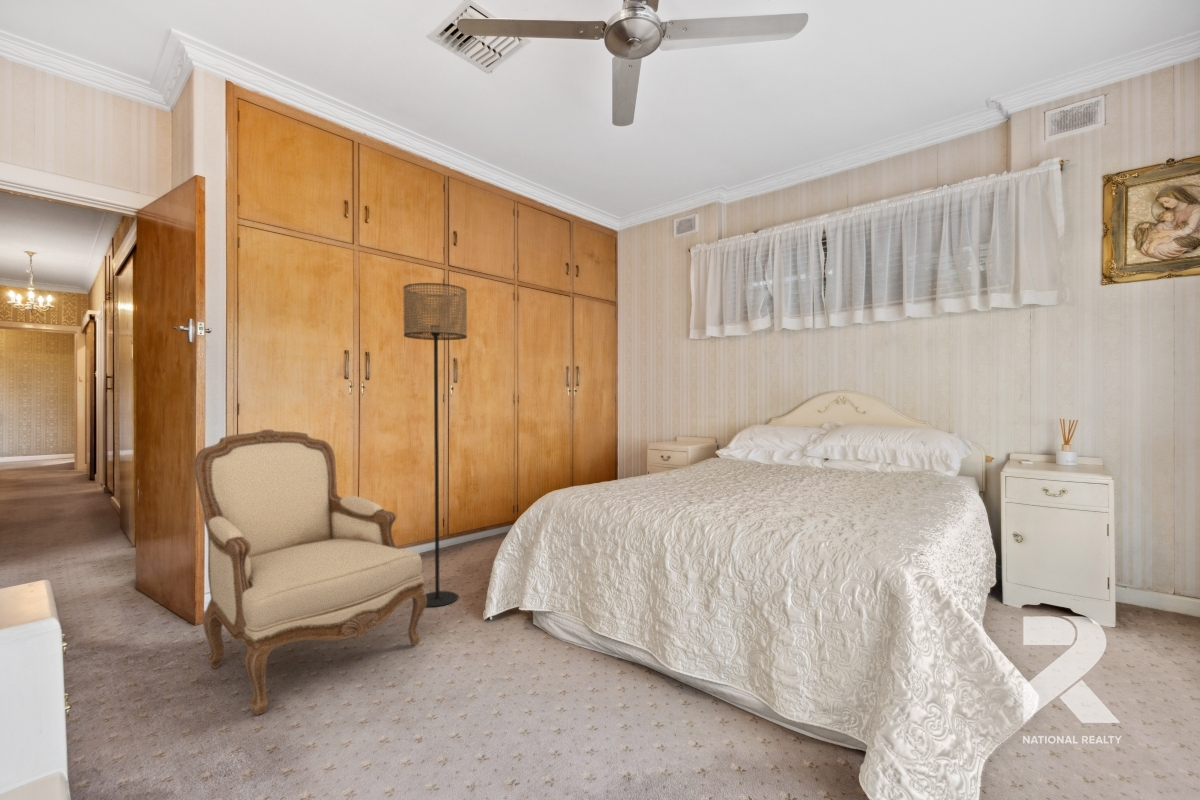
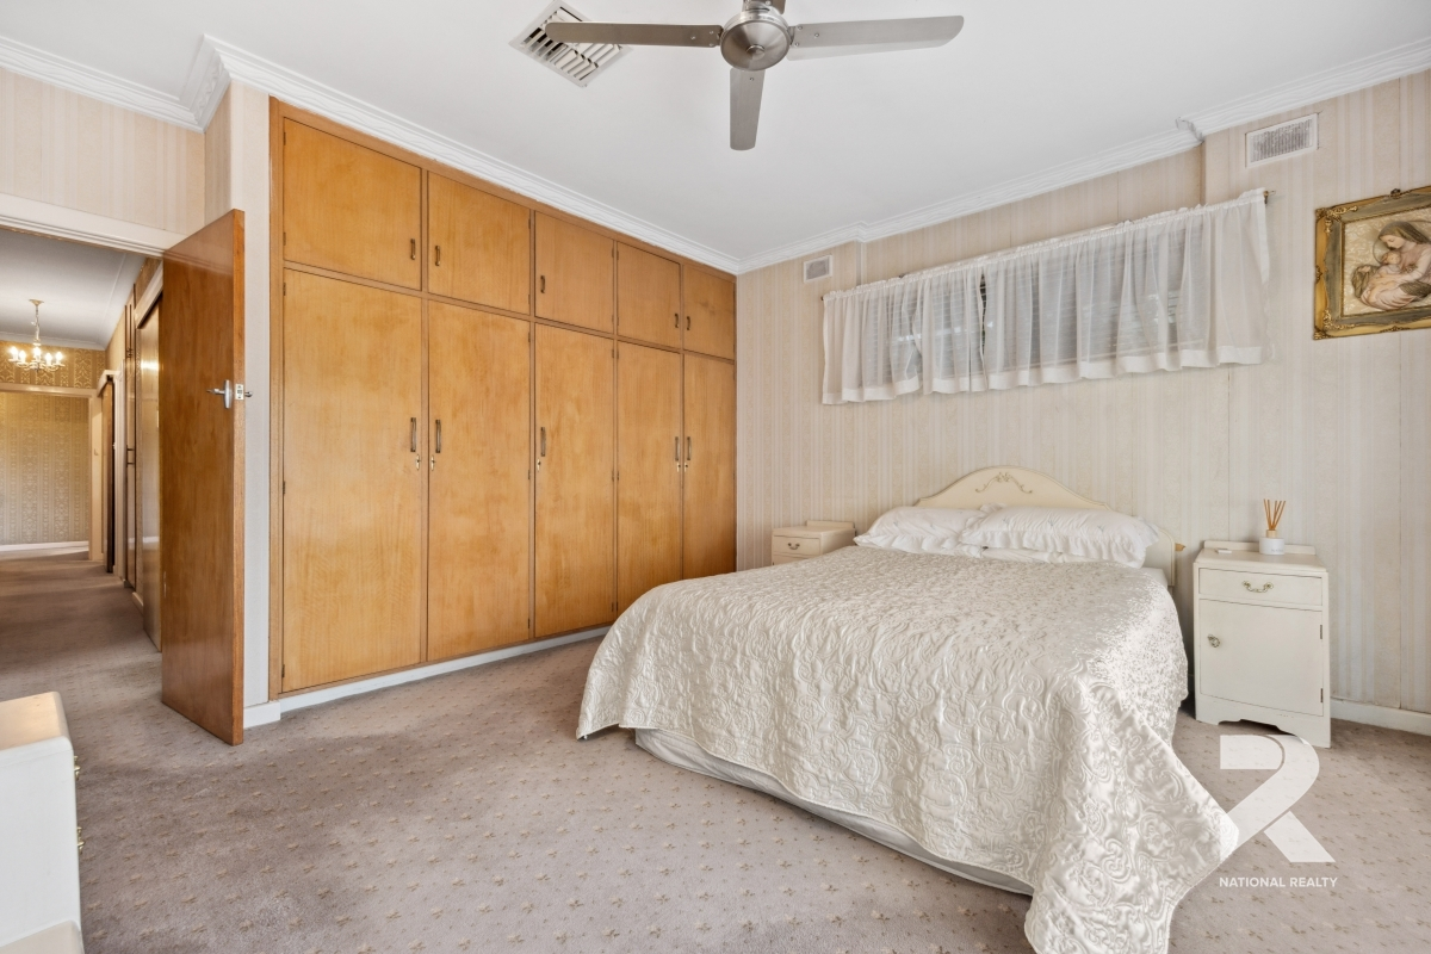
- armchair (308, 544)
- floor lamp (436, 444)
